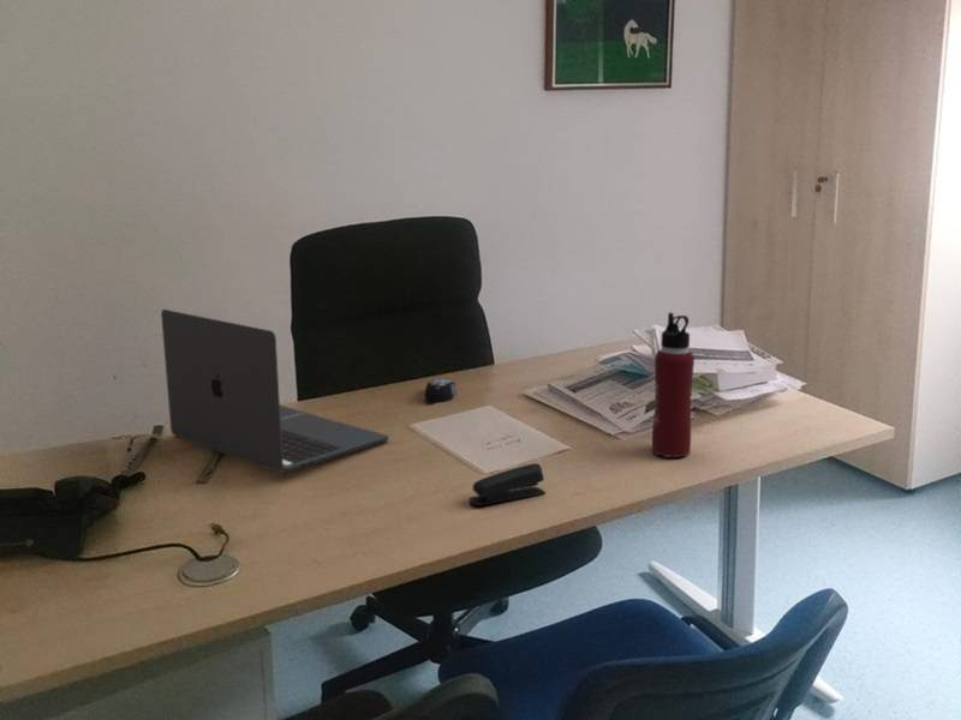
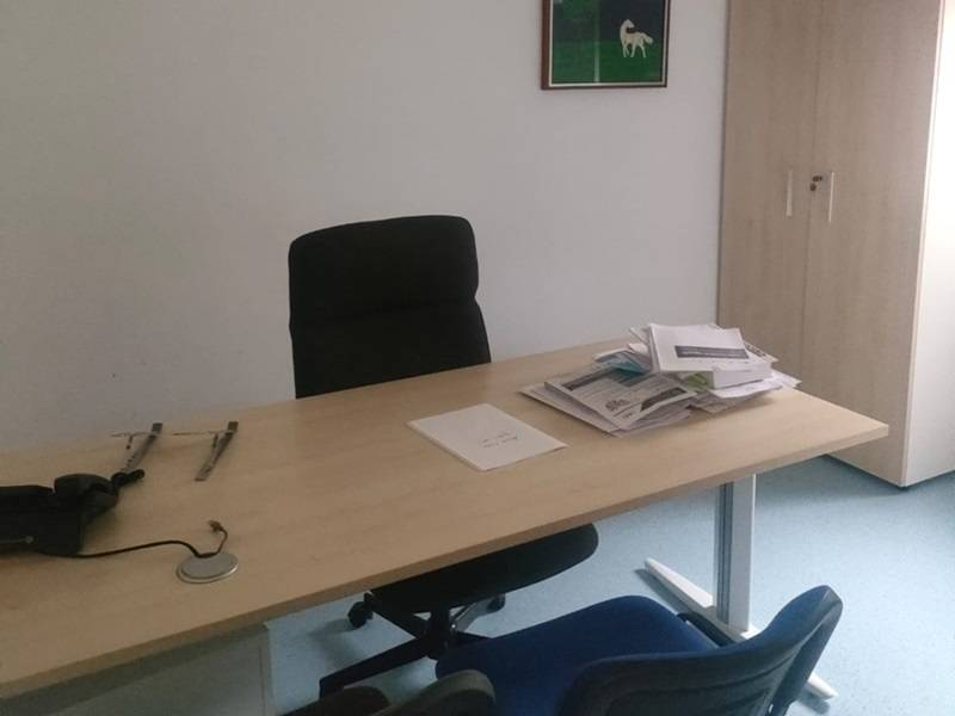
- laptop (275, 376)
- water bottle (673, 383)
- stapler (507, 482)
- computer mouse (440, 386)
